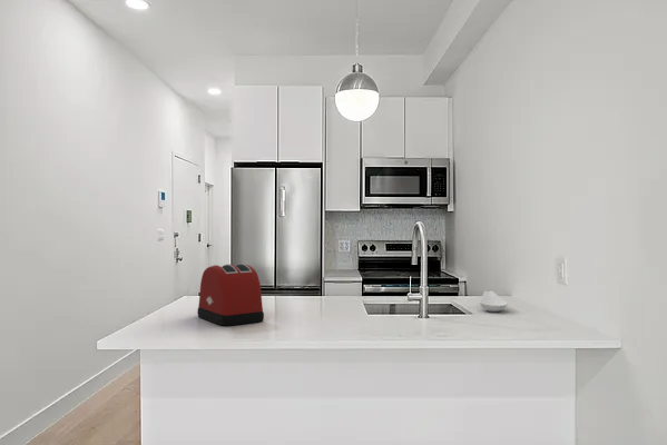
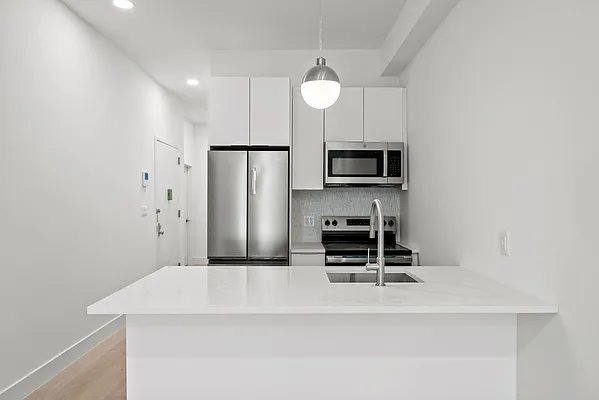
- spoon rest (490, 300)
- toaster (229, 290)
